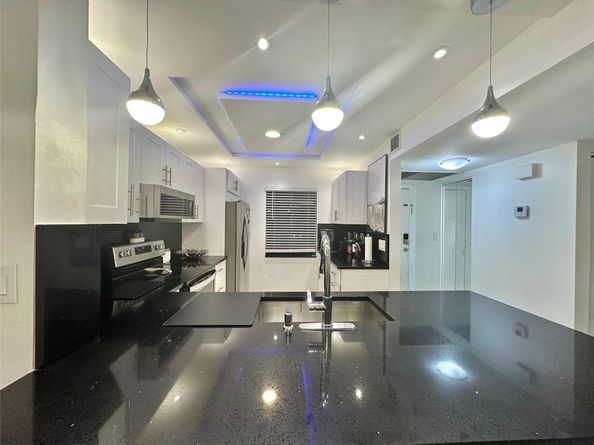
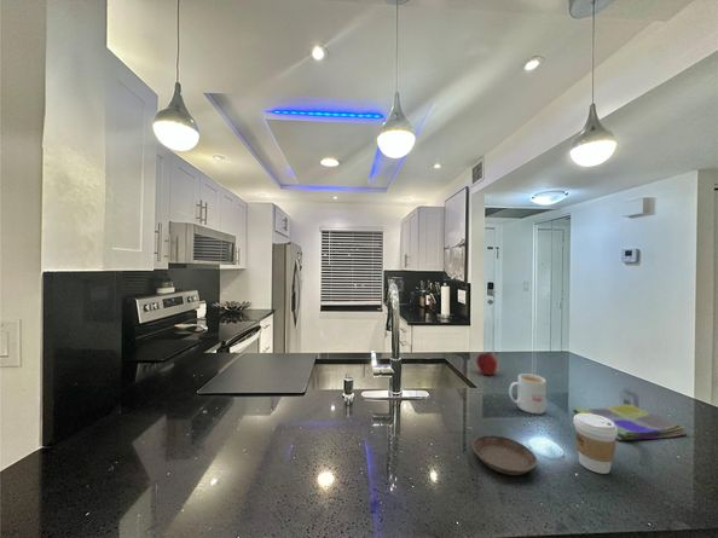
+ coffee cup (593, 441)
+ mug (526, 393)
+ dish towel (625, 420)
+ apple (486, 363)
+ saucer (503, 456)
